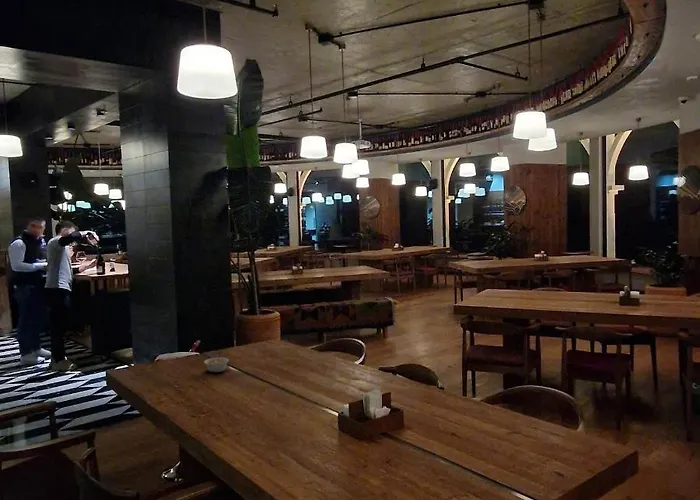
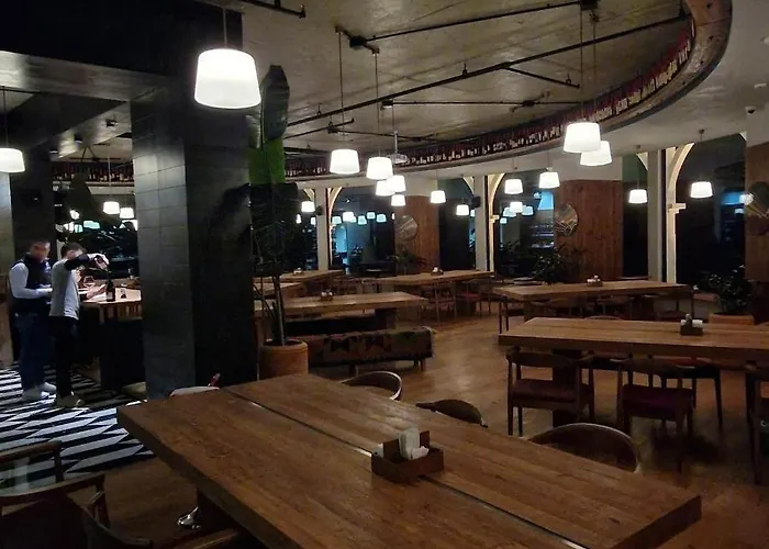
- legume (216, 364)
